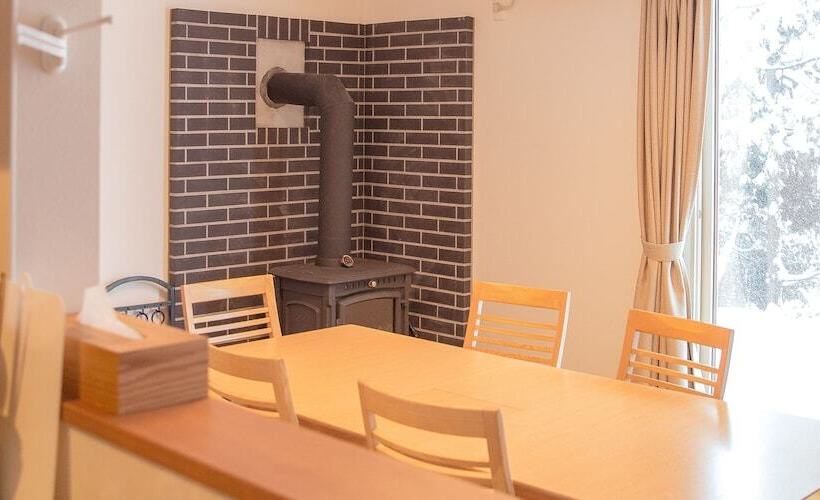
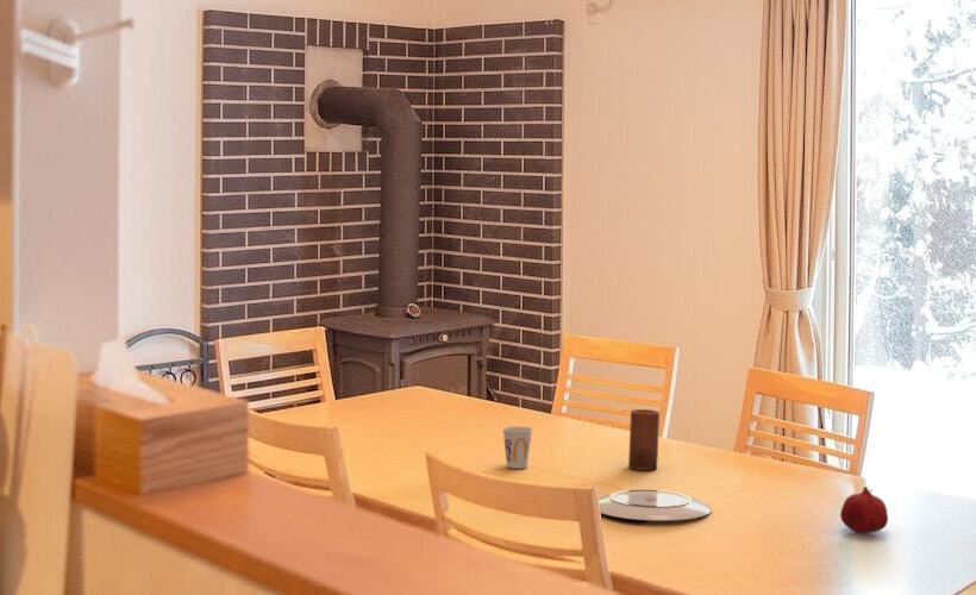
+ cup (517, 447)
+ plate (650, 502)
+ candle (643, 439)
+ fruit (864, 509)
